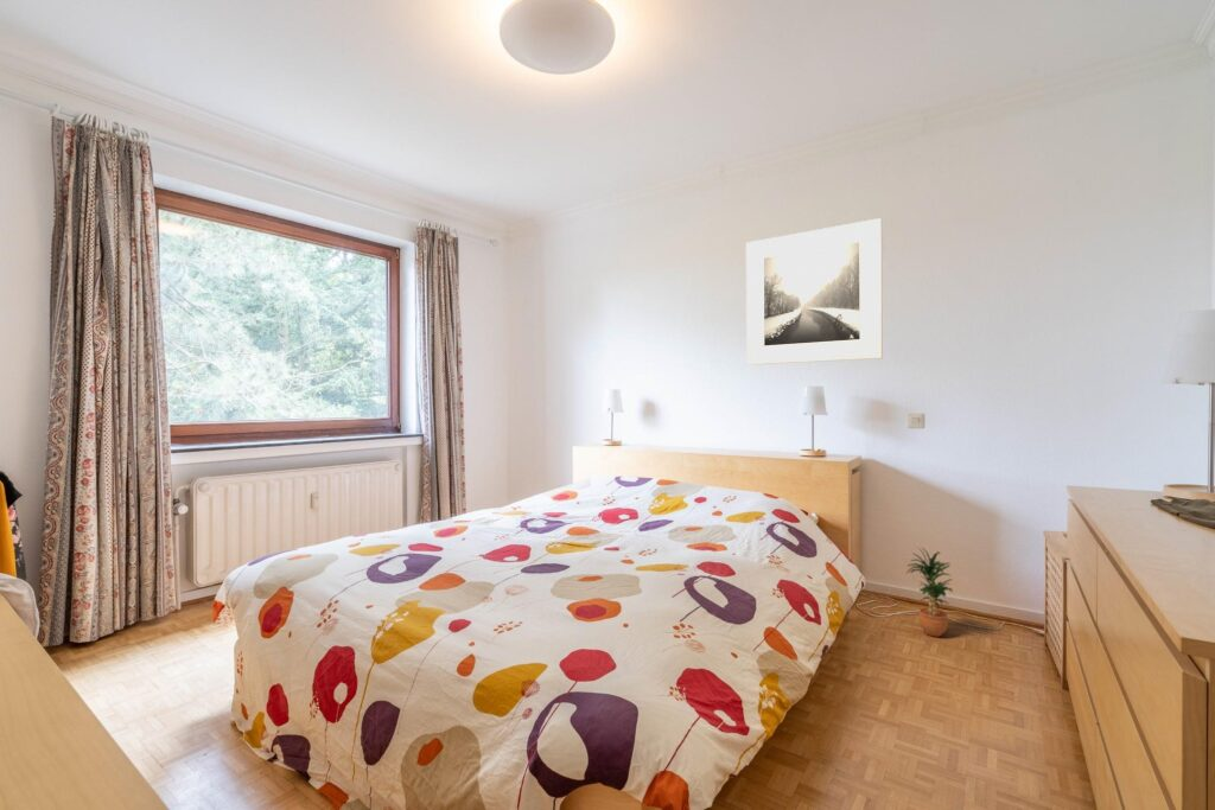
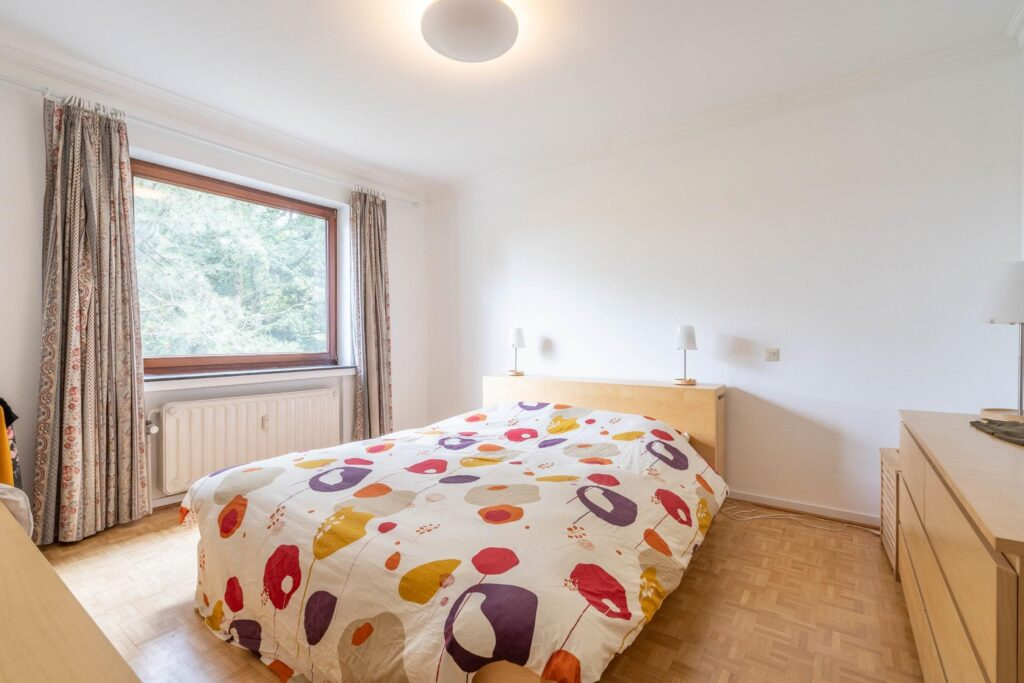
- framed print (809, 296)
- potted plant (929, 588)
